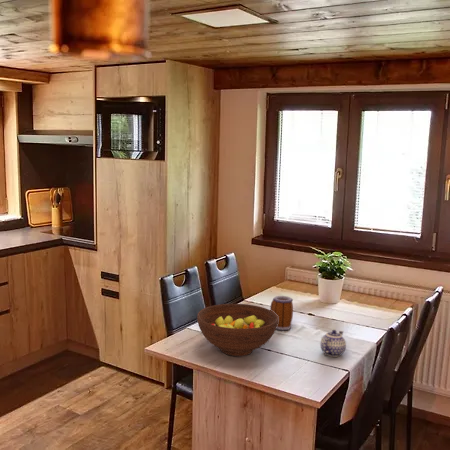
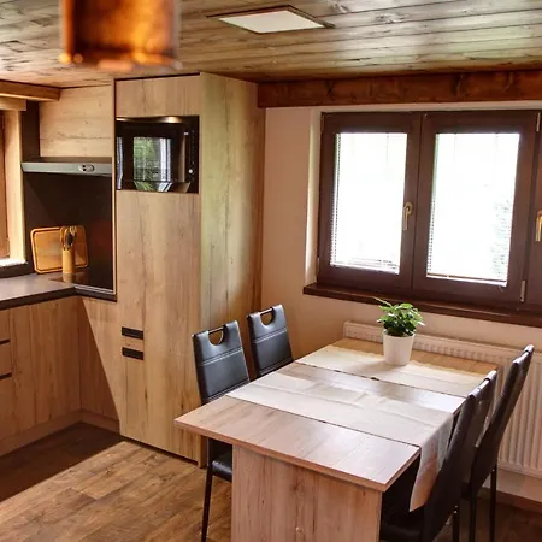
- mug (280, 312)
- fruit bowl (237, 333)
- teapot (333, 342)
